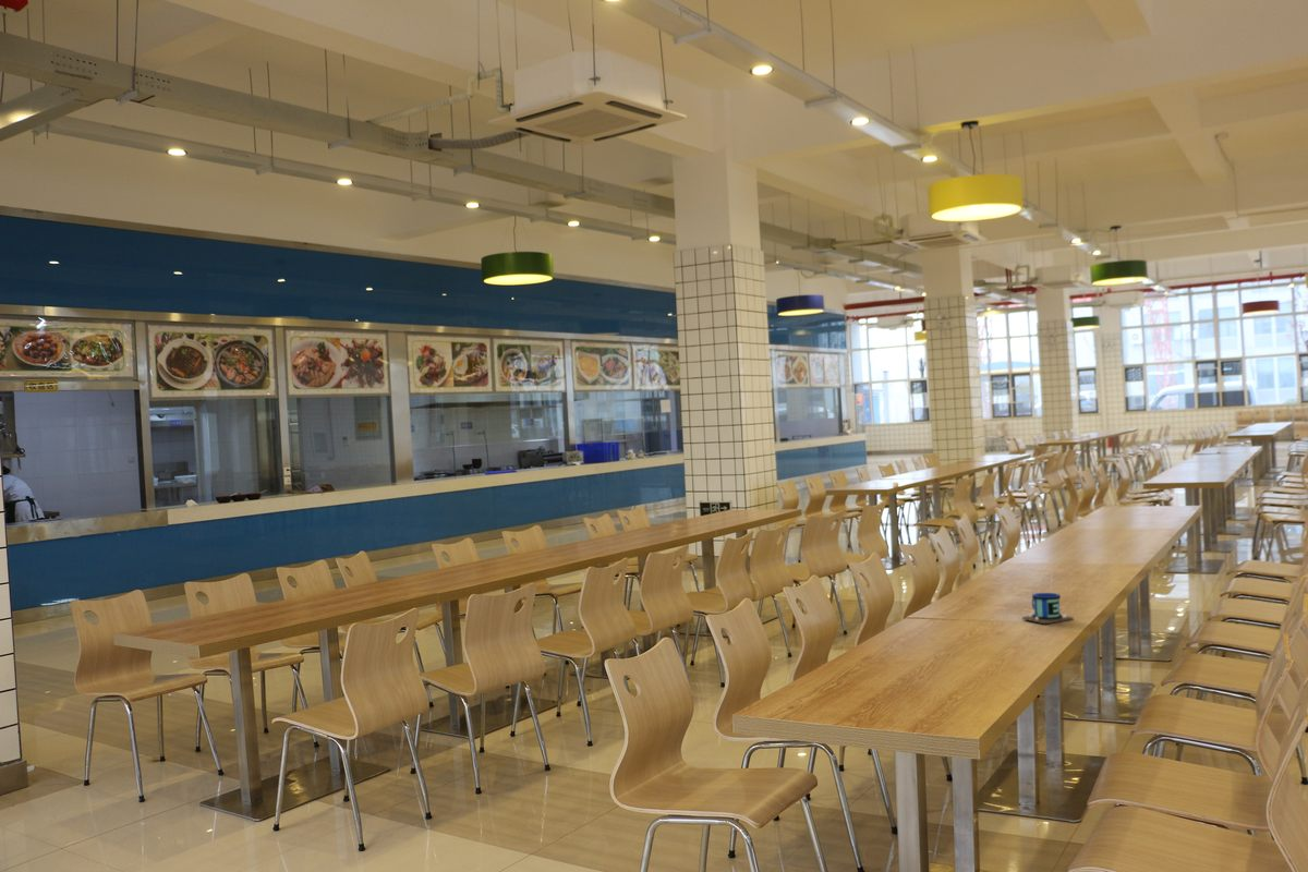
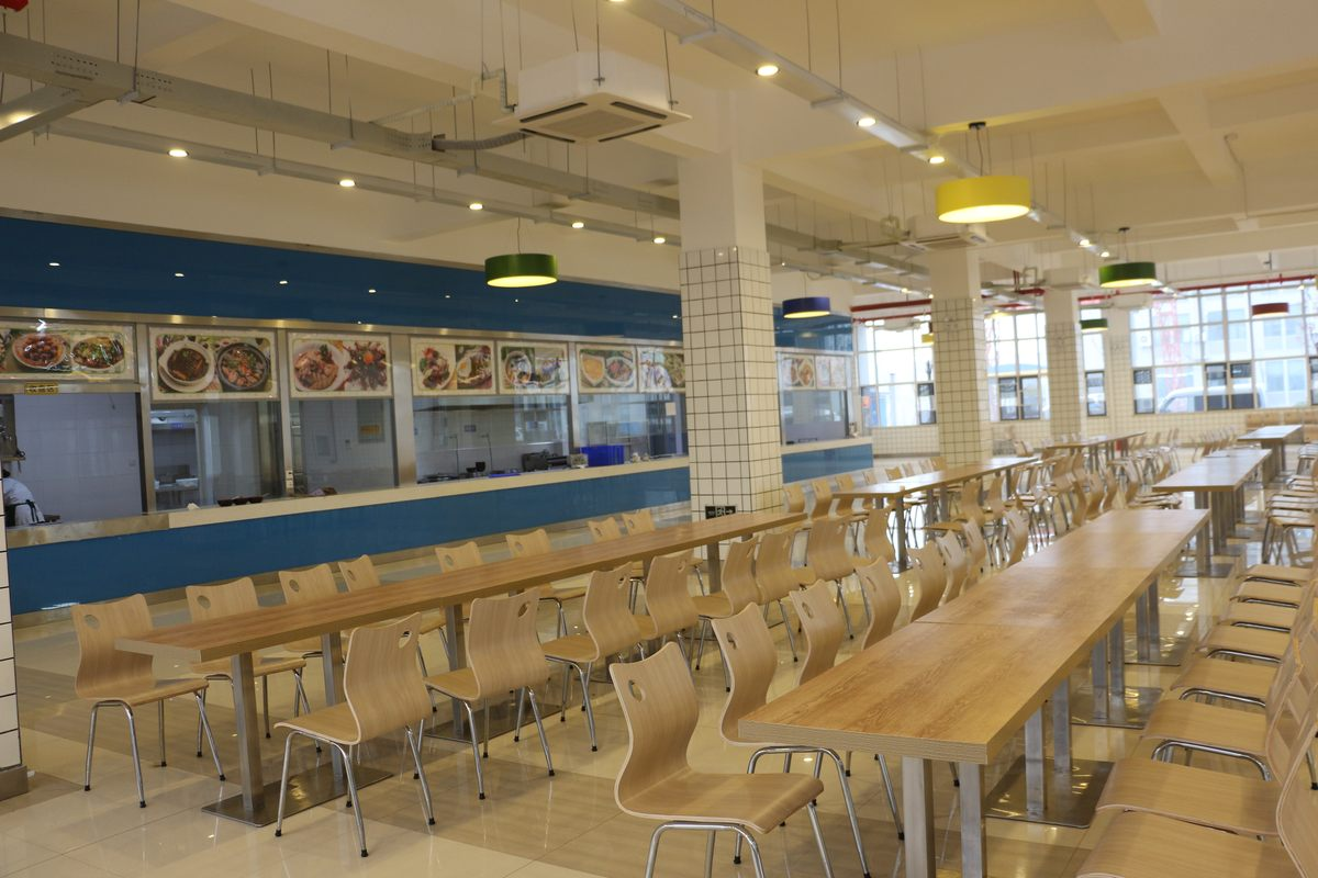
- mug (1044, 593)
